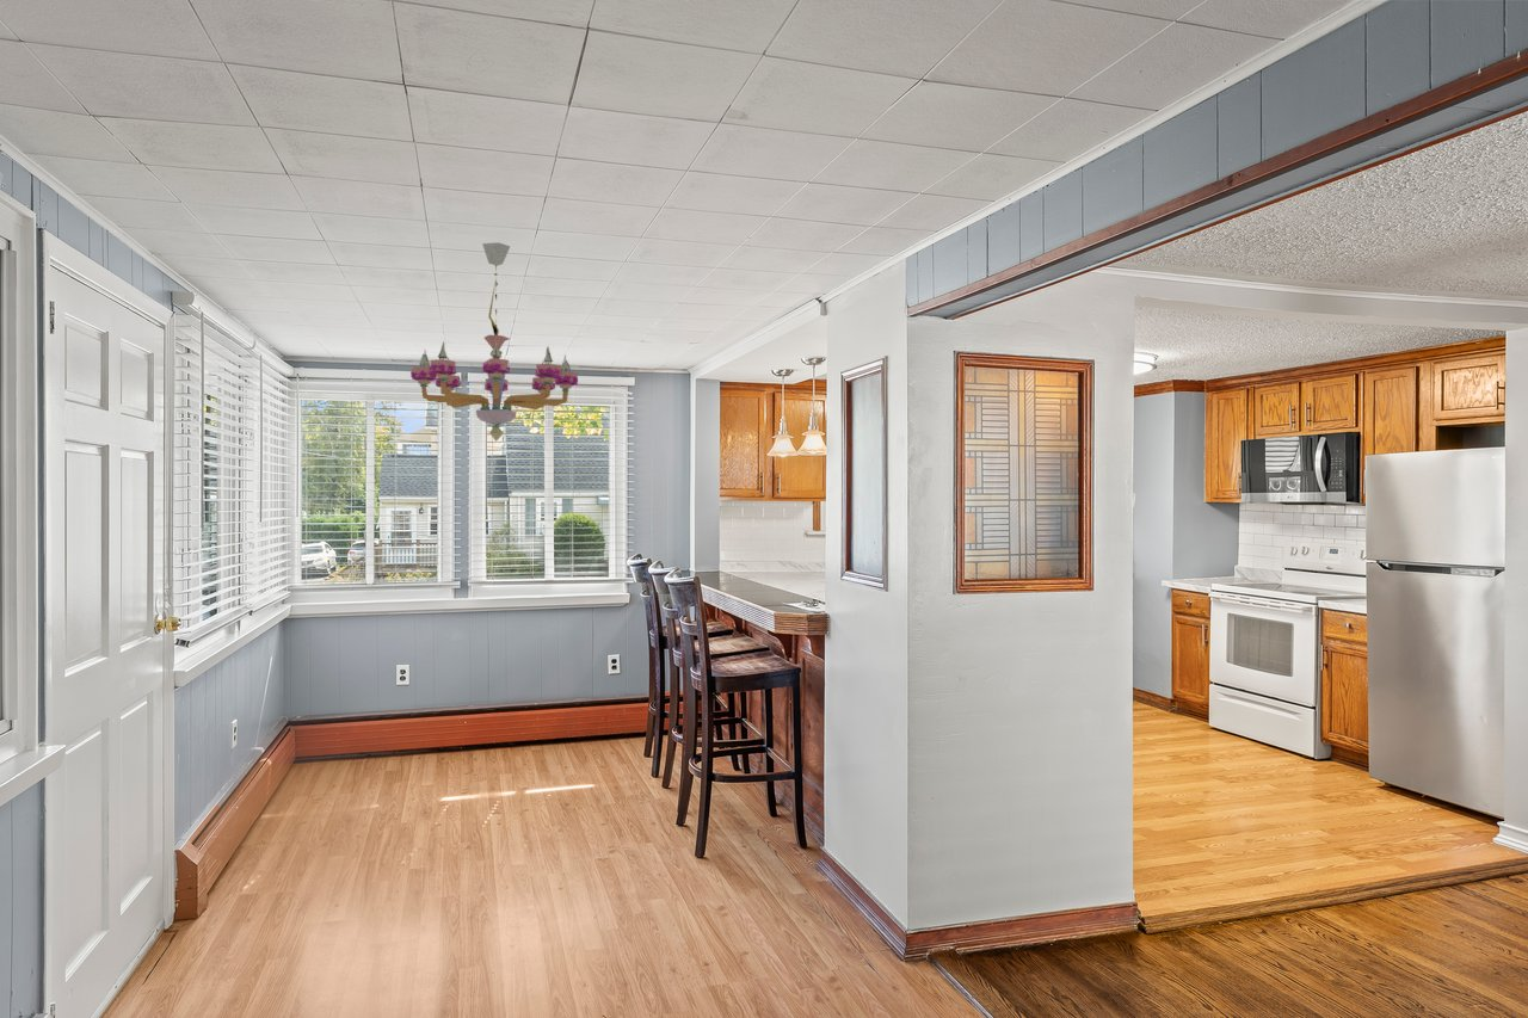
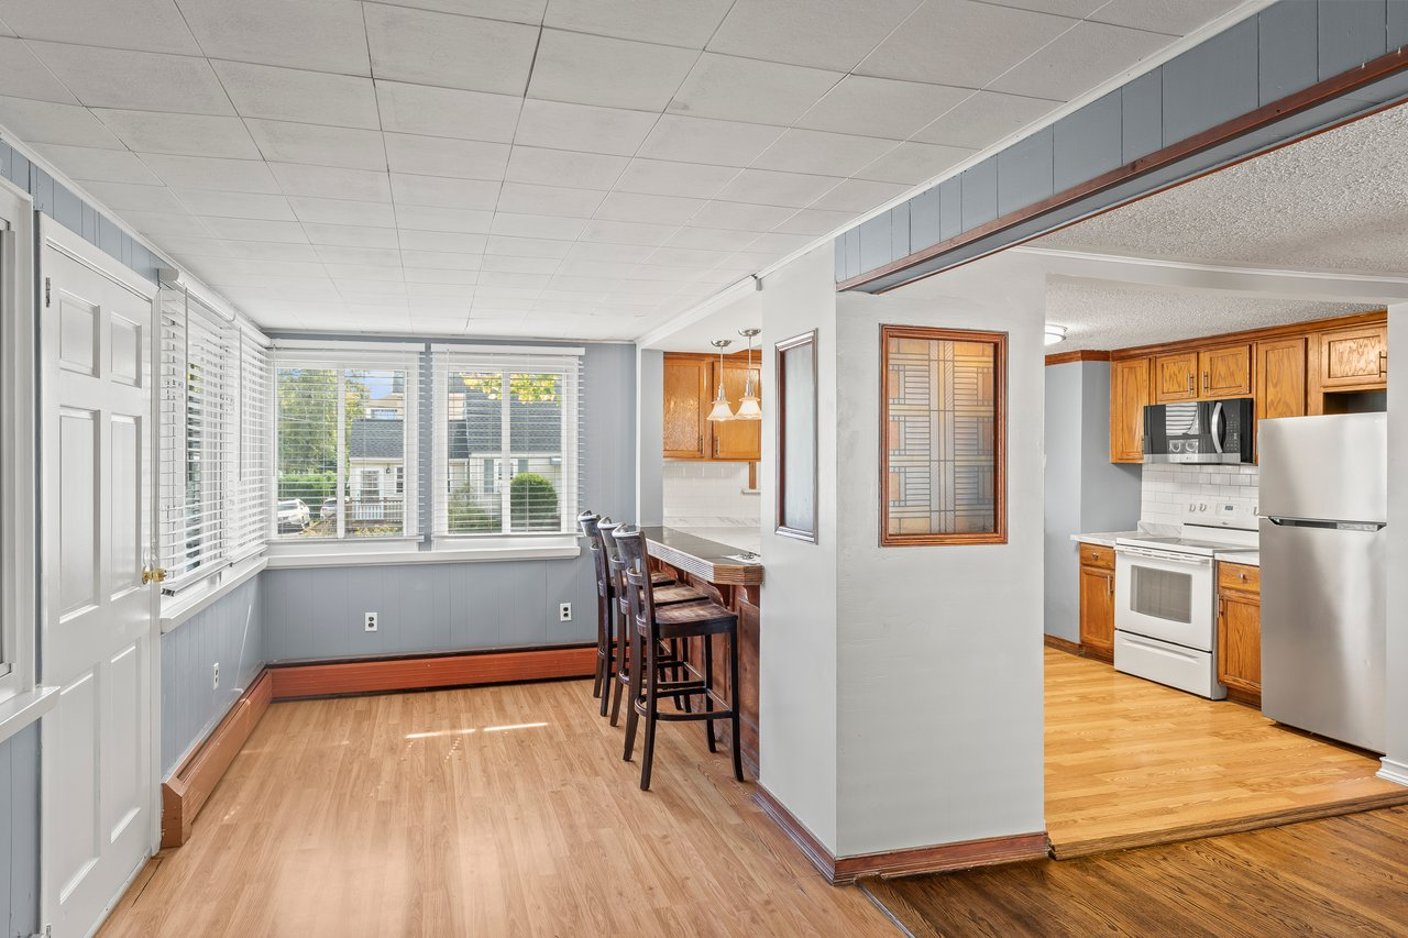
- chandelier (495, 344)
